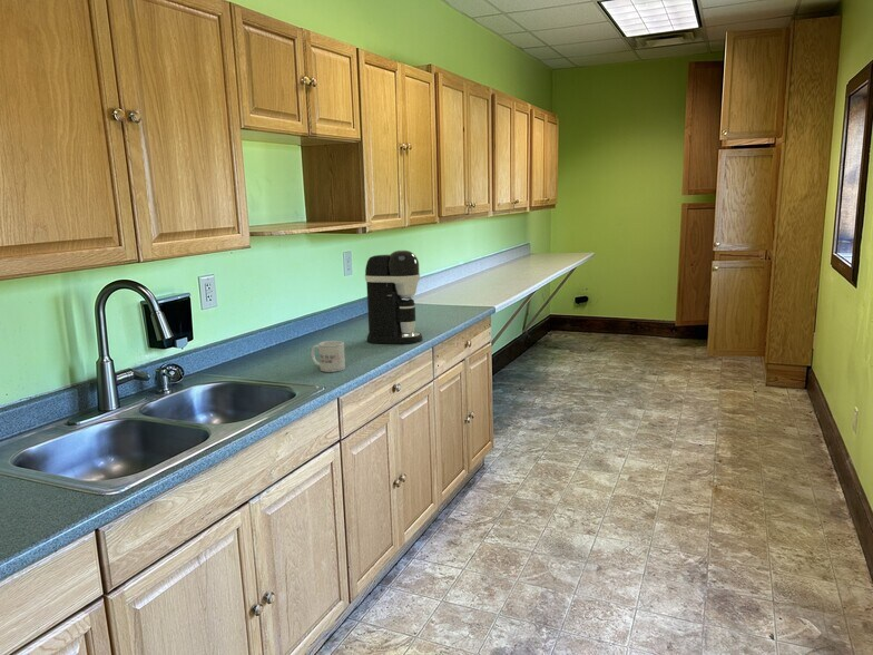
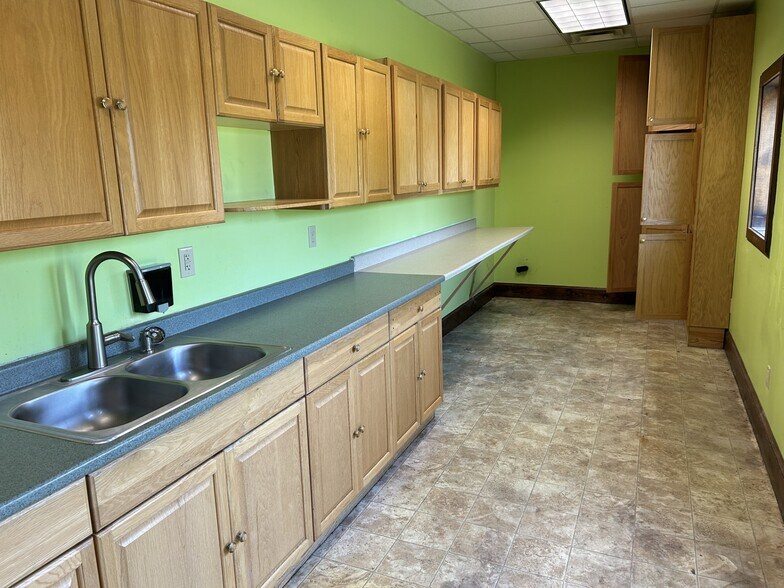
- coffee maker (393, 295)
- mug (326, 355)
